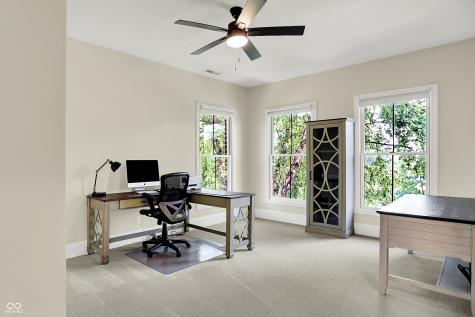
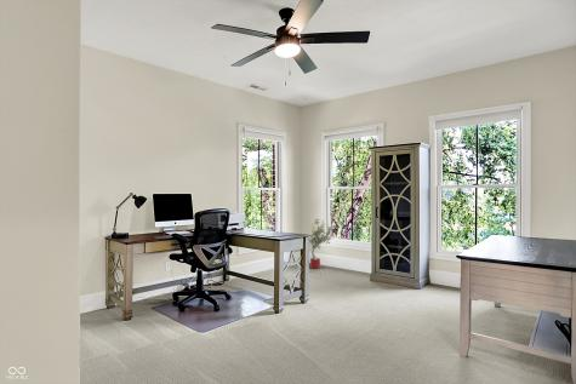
+ potted tree (316, 242)
